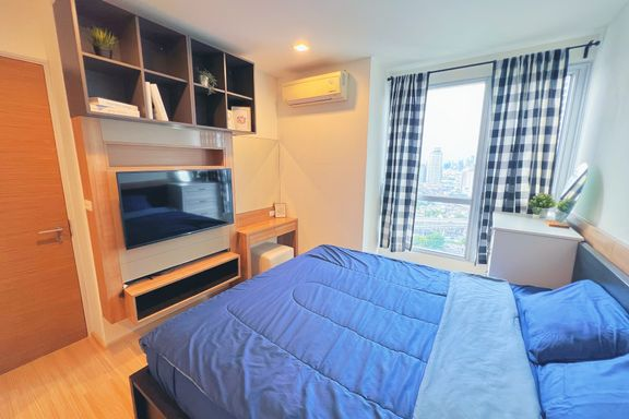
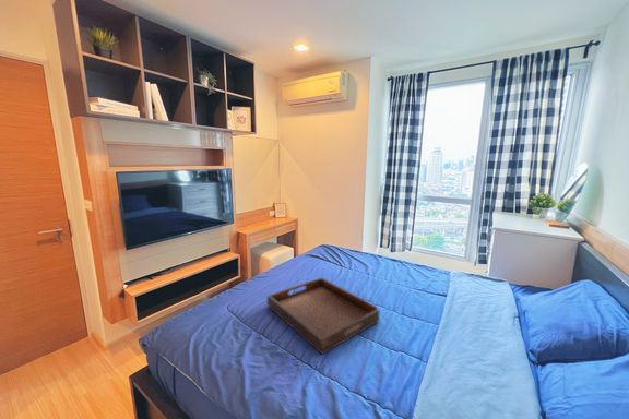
+ serving tray (321, 307)
